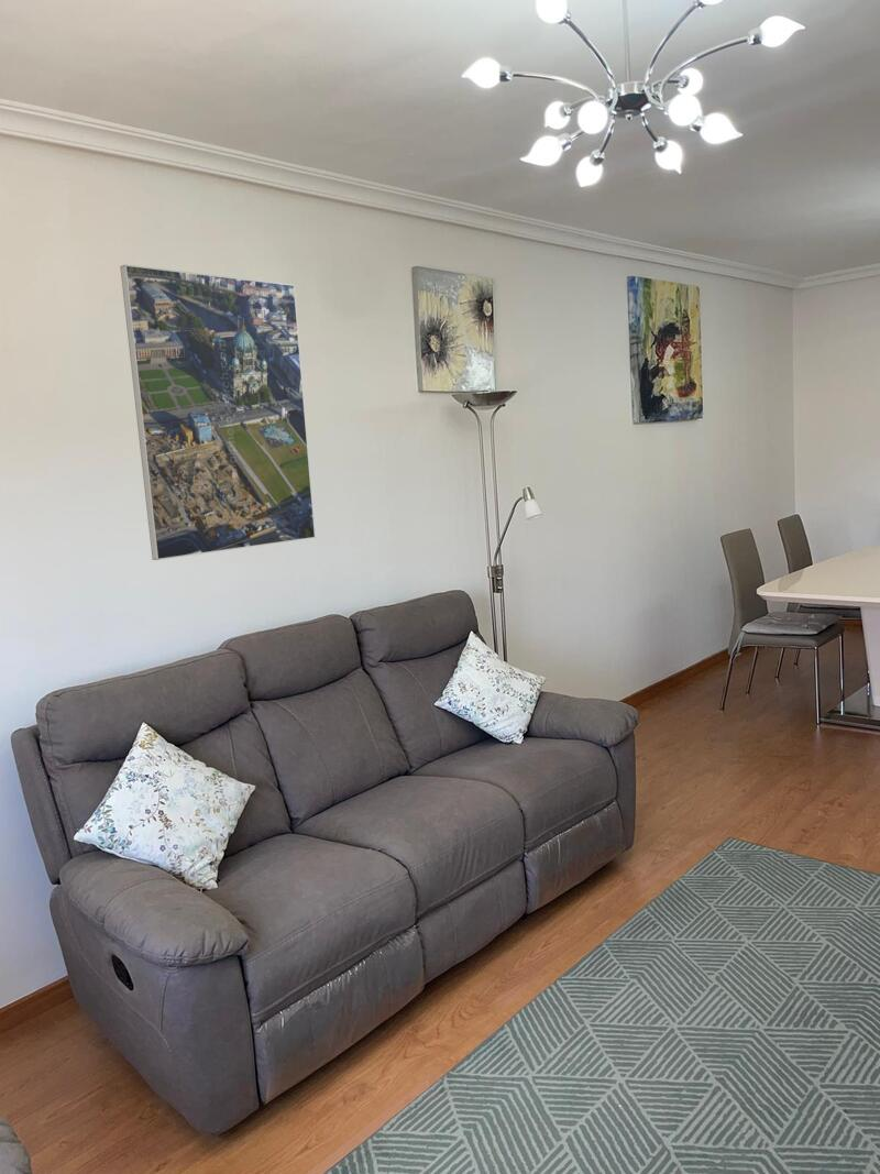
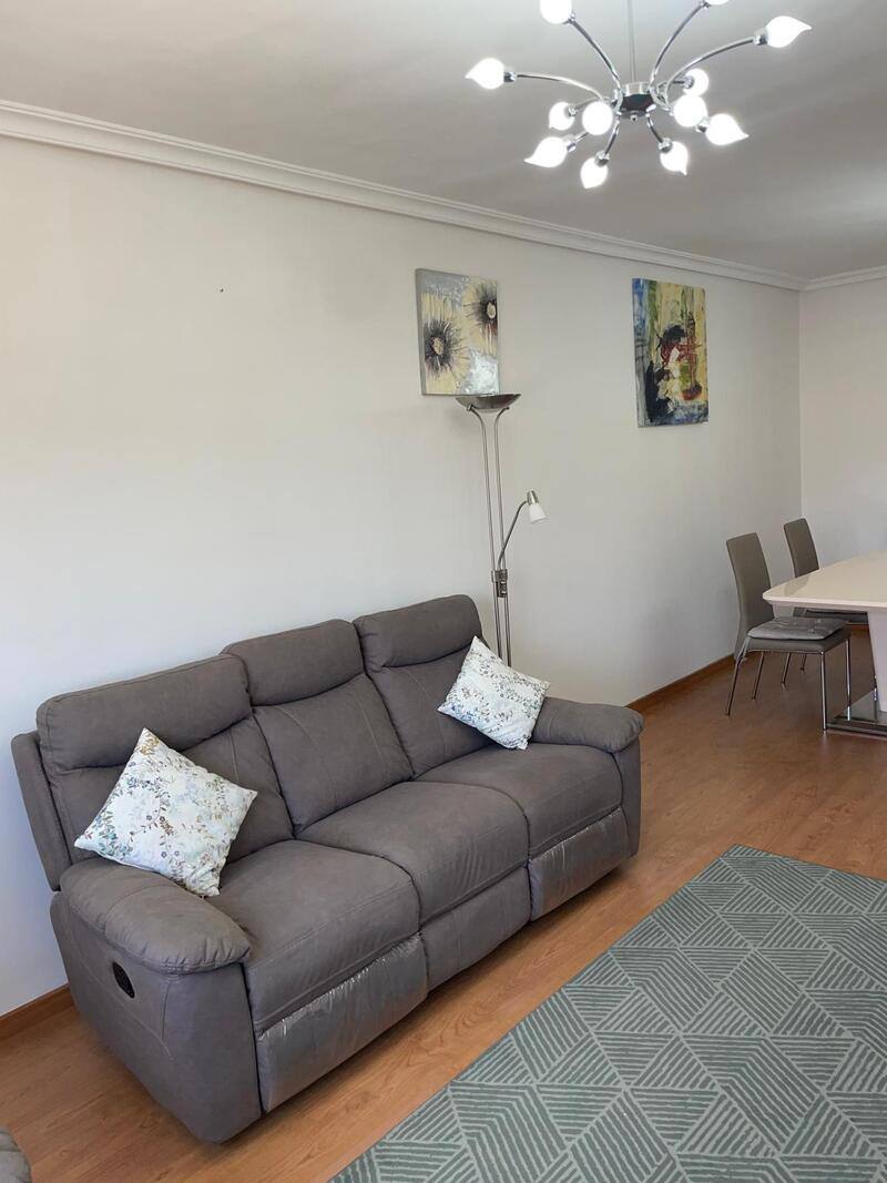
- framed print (227, 415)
